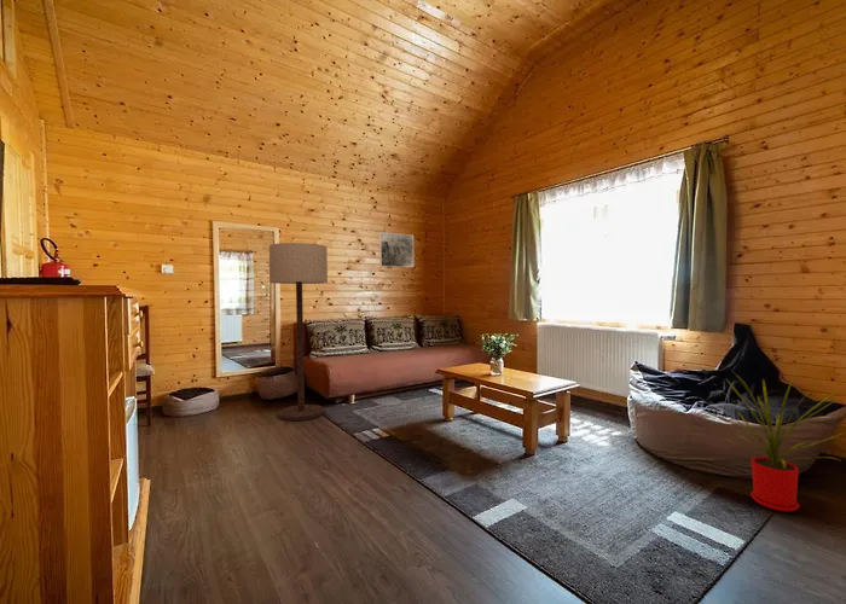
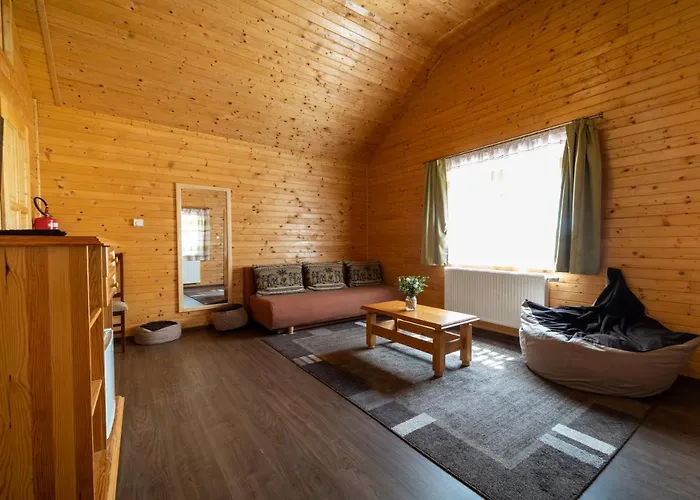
- floor lamp (300, 330)
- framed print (396, 250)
- house plant (773, 439)
